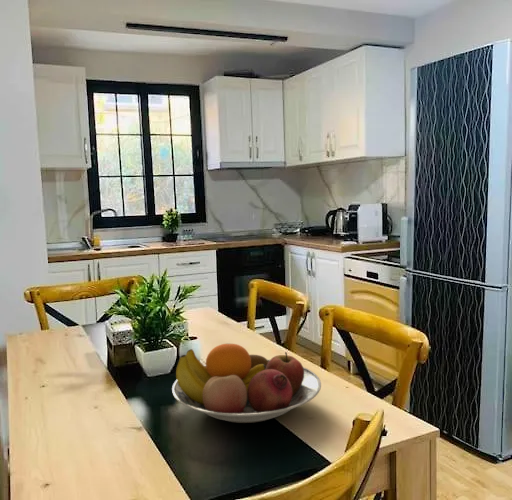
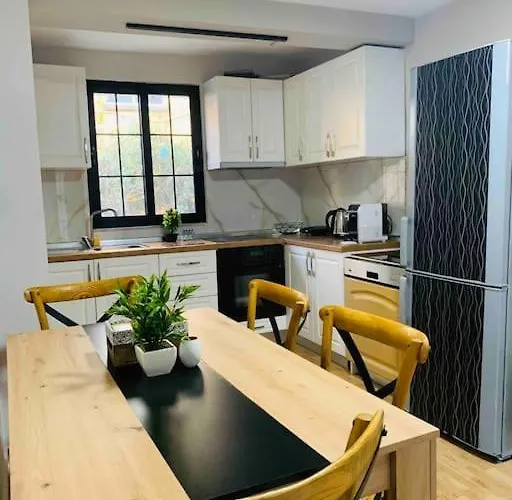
- fruit bowl (246, 377)
